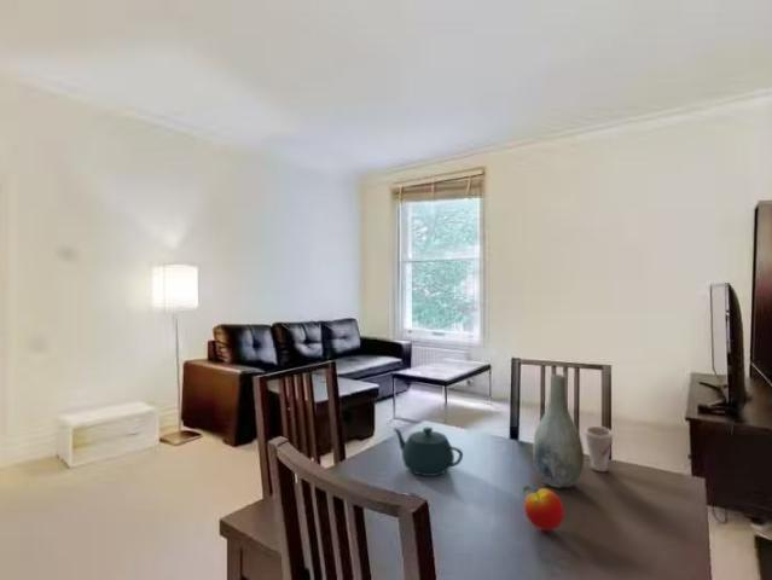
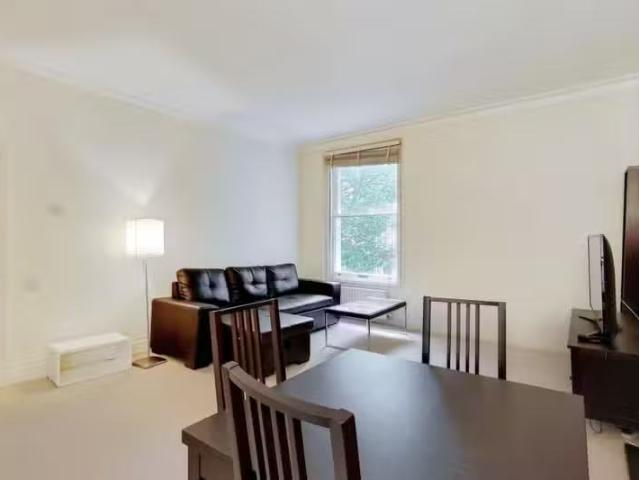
- apple (542, 507)
- cup (598, 450)
- vase (557, 429)
- teapot (425, 447)
